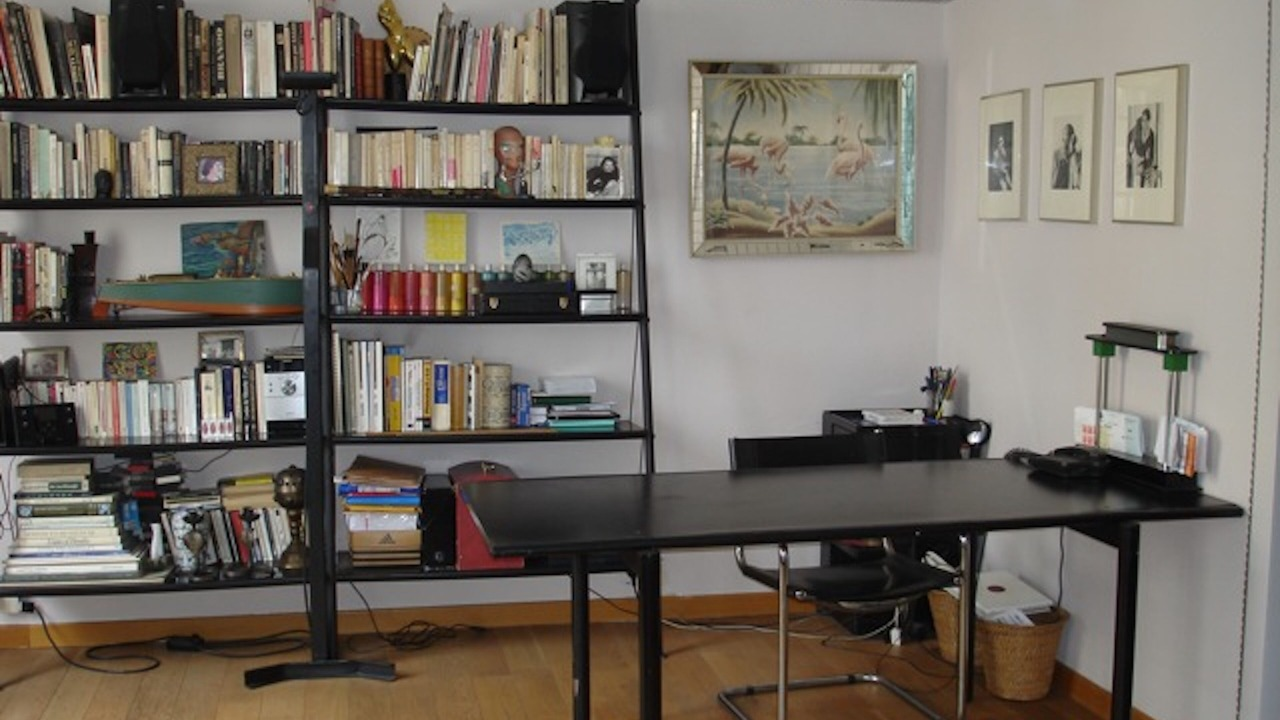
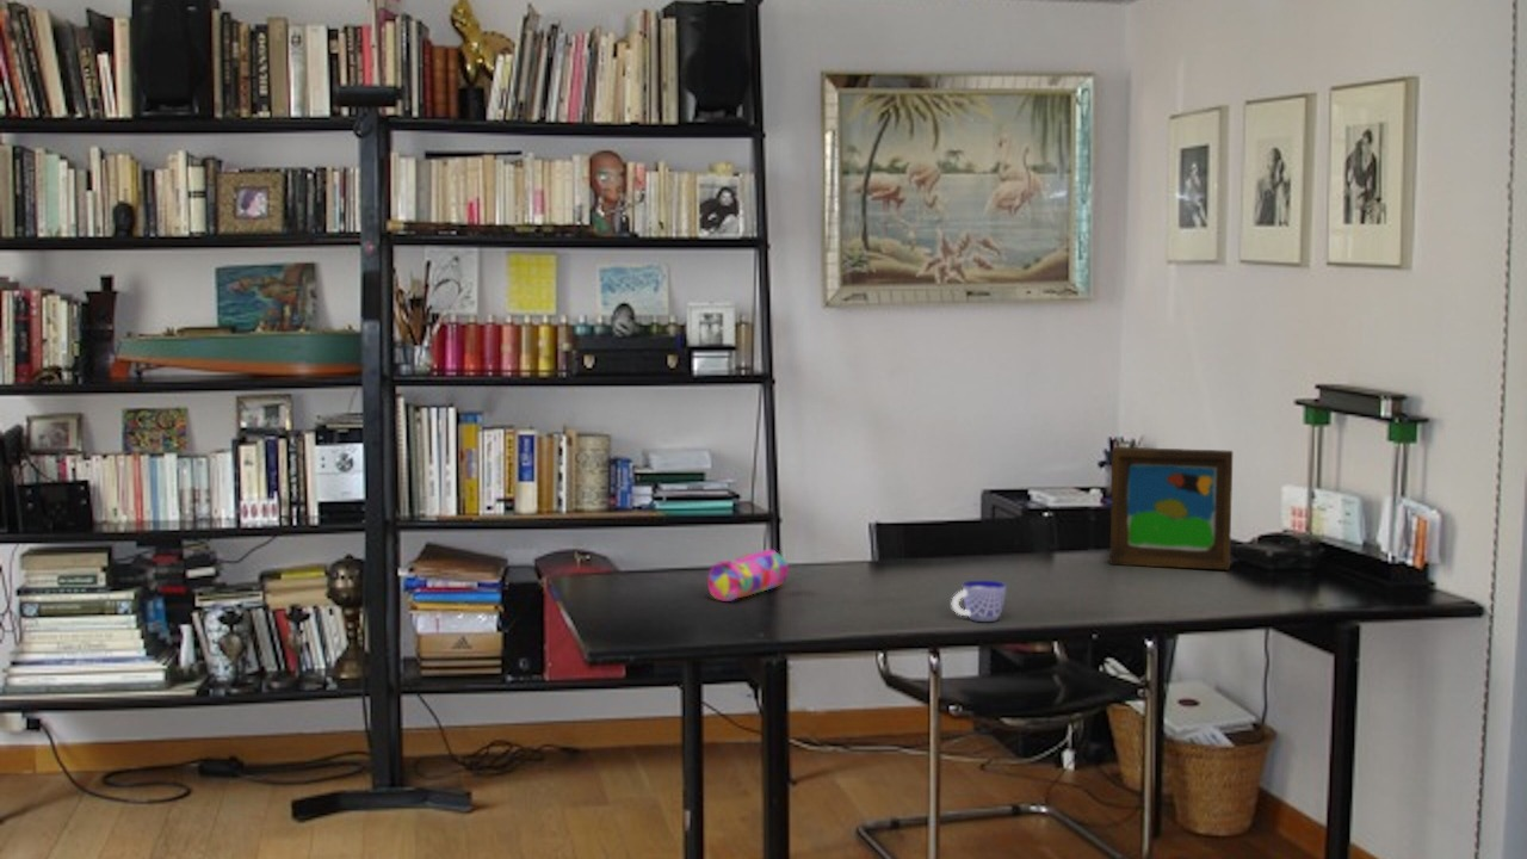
+ cup (977, 601)
+ pencil case (748, 574)
+ picture frame (1170, 507)
